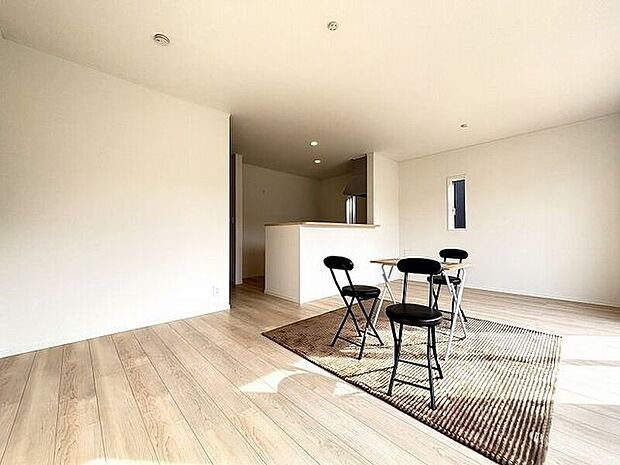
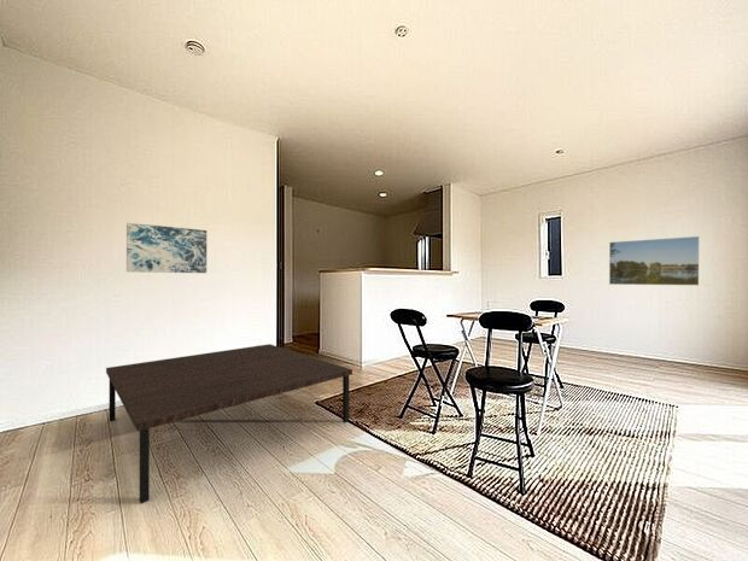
+ wall art (169, 250)
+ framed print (650, 262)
+ coffee table (228, 395)
